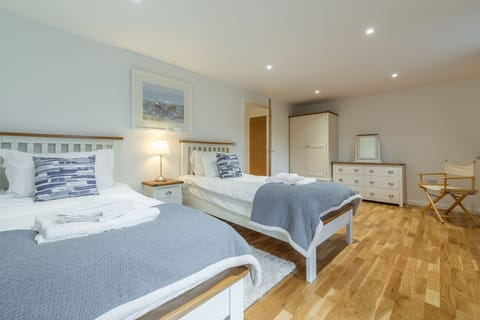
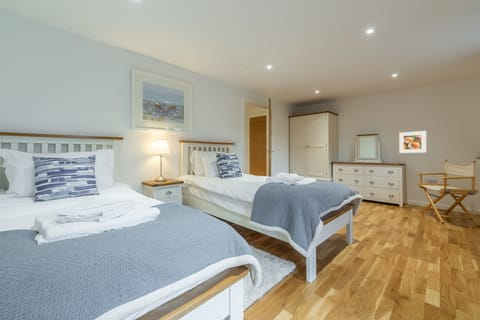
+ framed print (412, 142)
